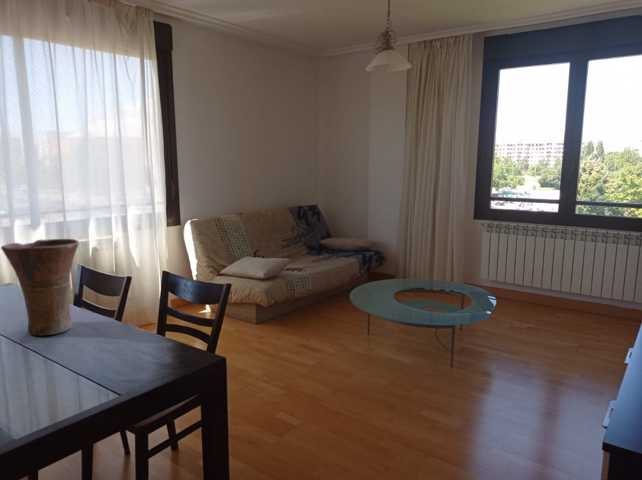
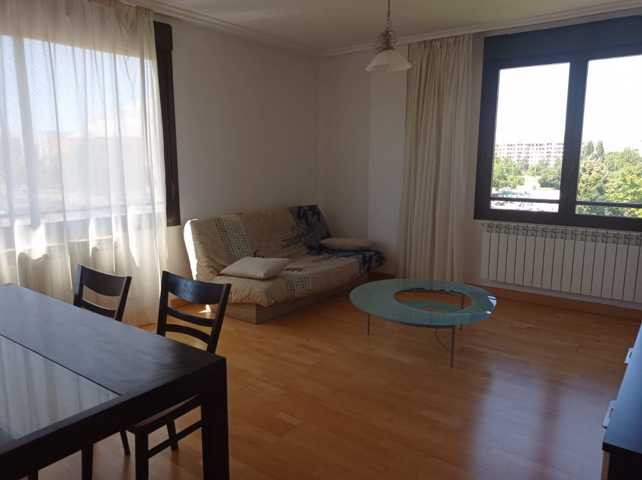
- vase (44, 286)
